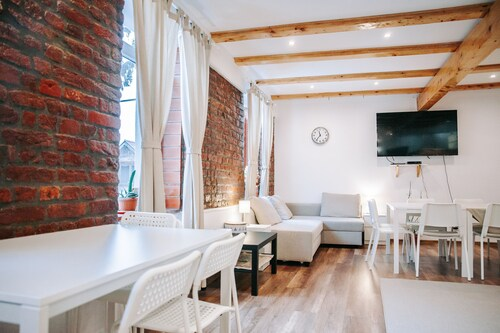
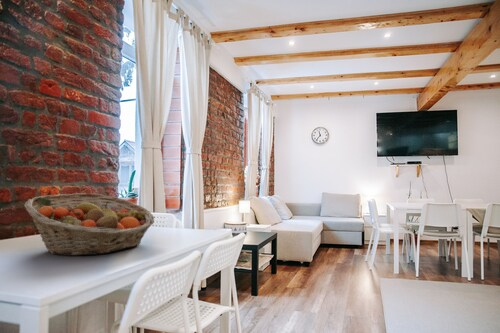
+ fruit basket (94, 220)
